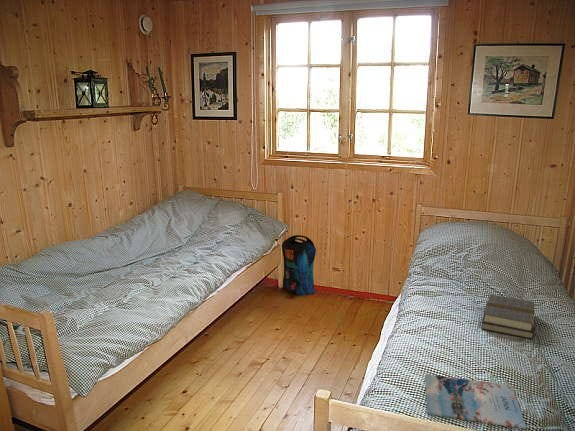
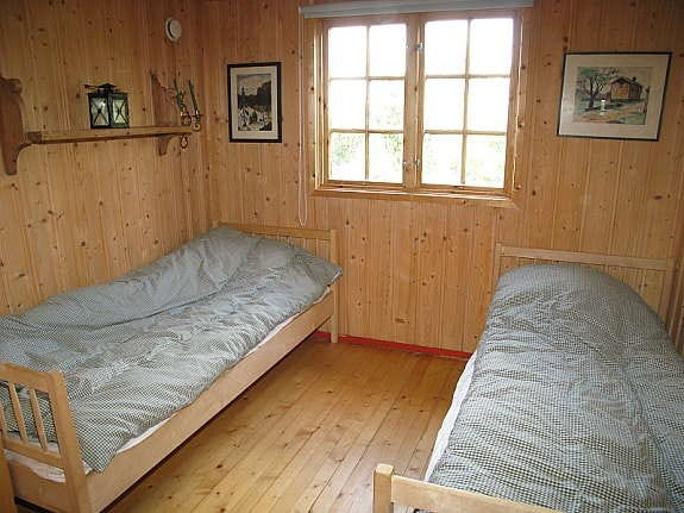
- magazine (471, 399)
- pouch (296, 265)
- book (509, 314)
